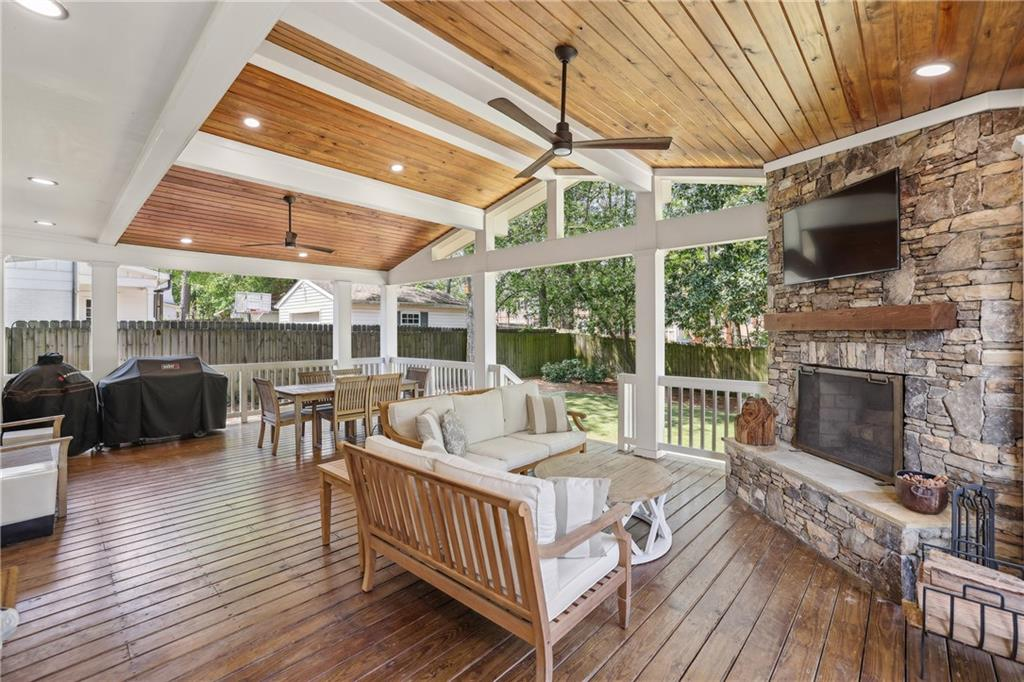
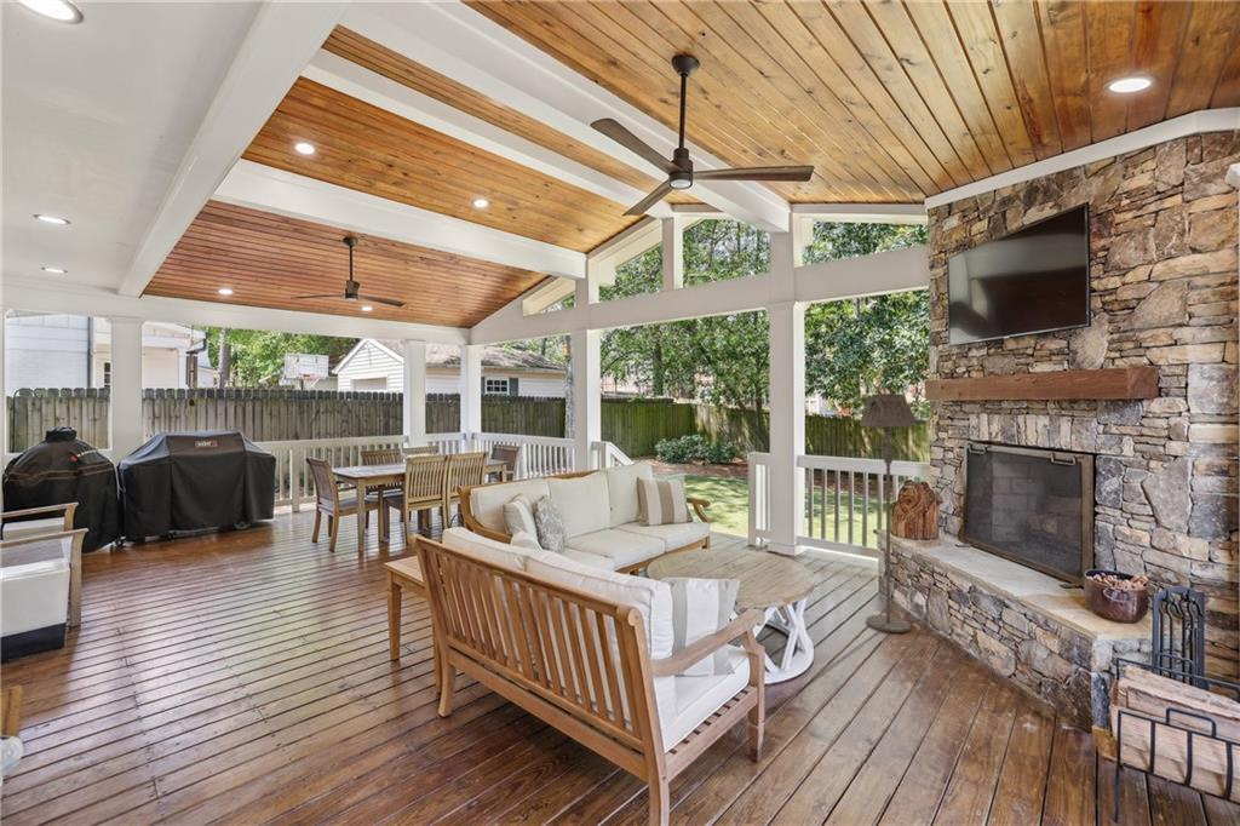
+ floor lamp (888, 509)
